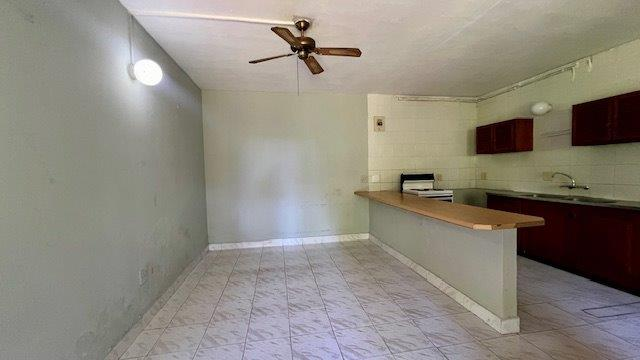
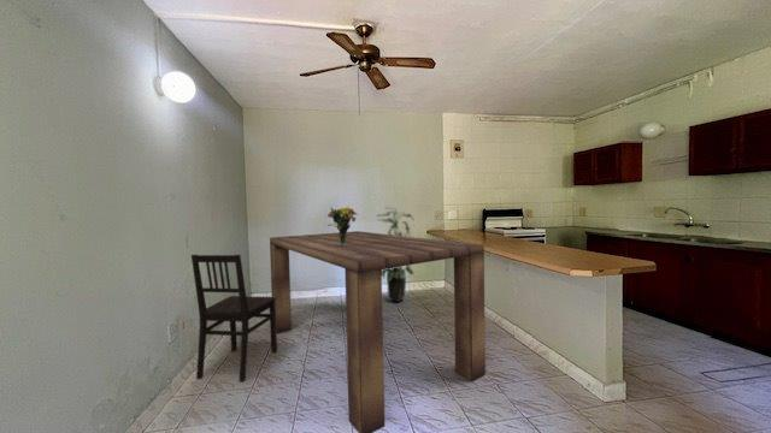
+ dining table (359, 293)
+ indoor plant (394, 267)
+ dining chair (236, 307)
+ bouquet (341, 225)
